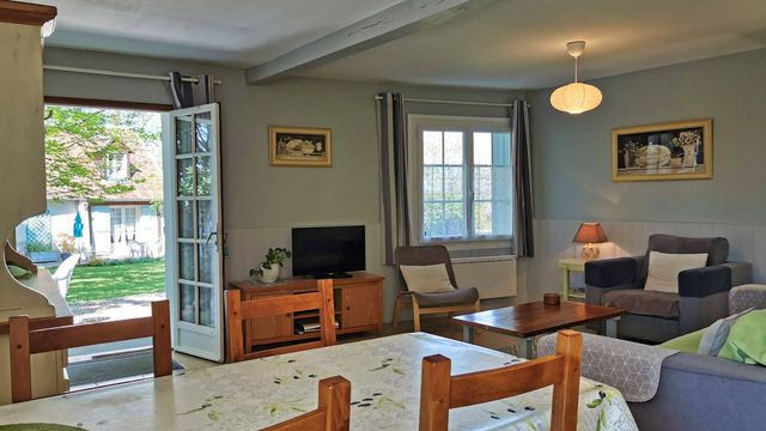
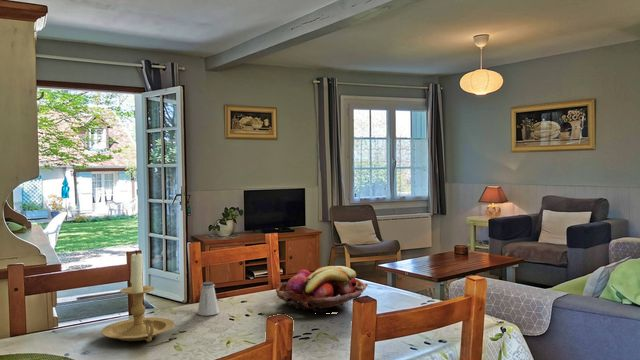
+ candle holder (137, 293)
+ fruit basket (321, 286)
+ saltshaker (208, 297)
